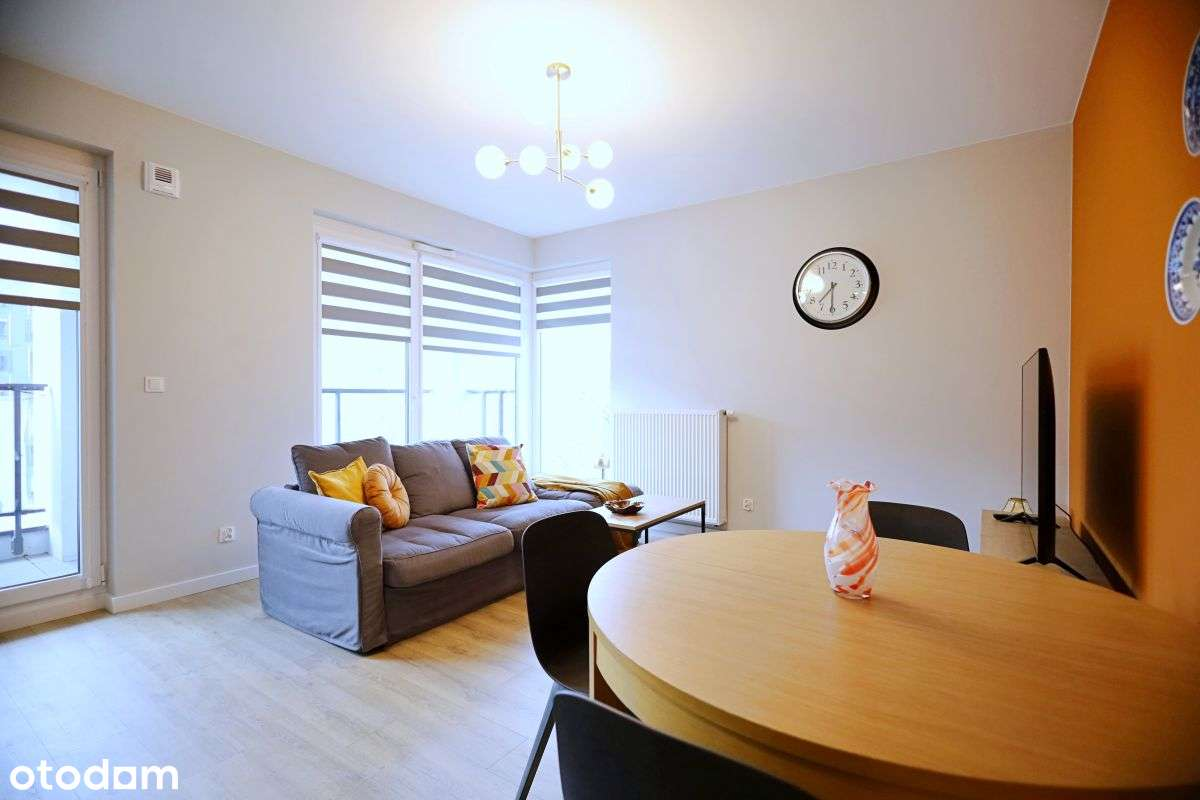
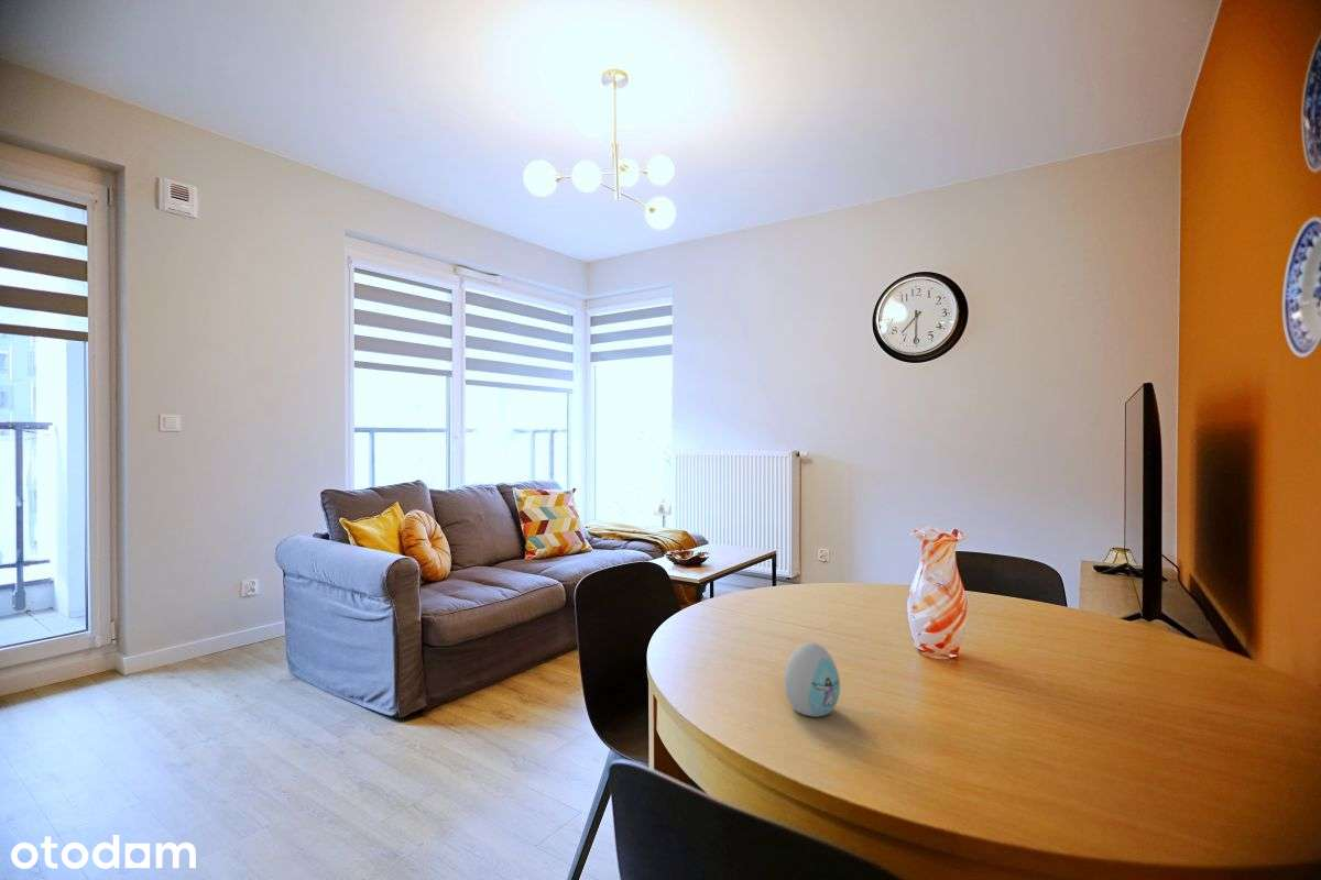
+ decorative egg (811, 675)
